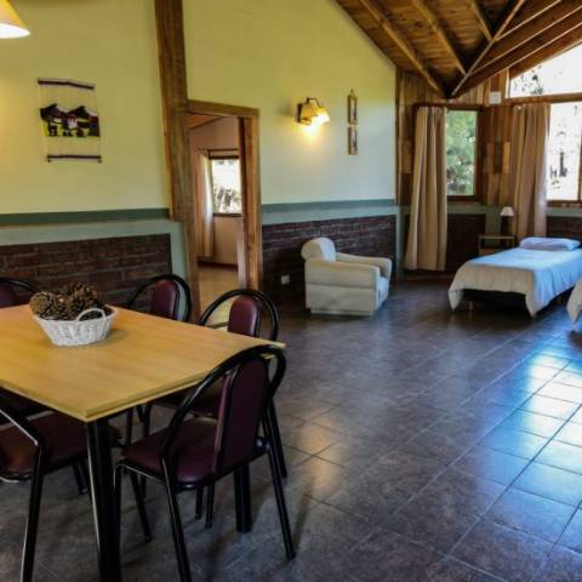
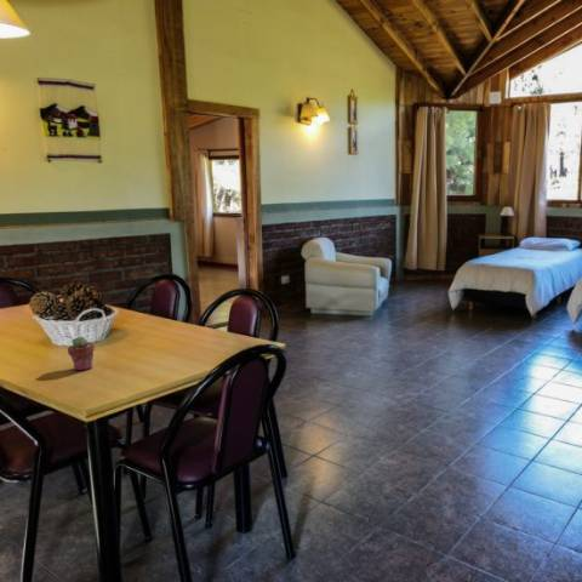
+ potted succulent (81, 352)
